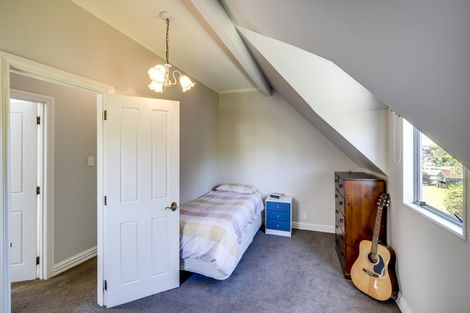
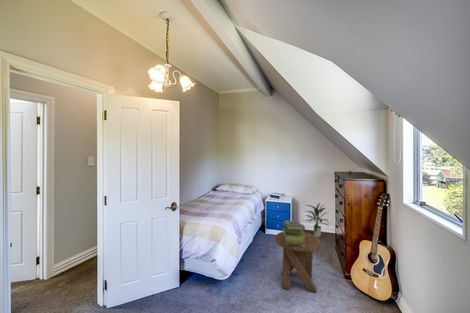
+ music stool (297, 259)
+ indoor plant (317, 219)
+ stack of books (293, 231)
